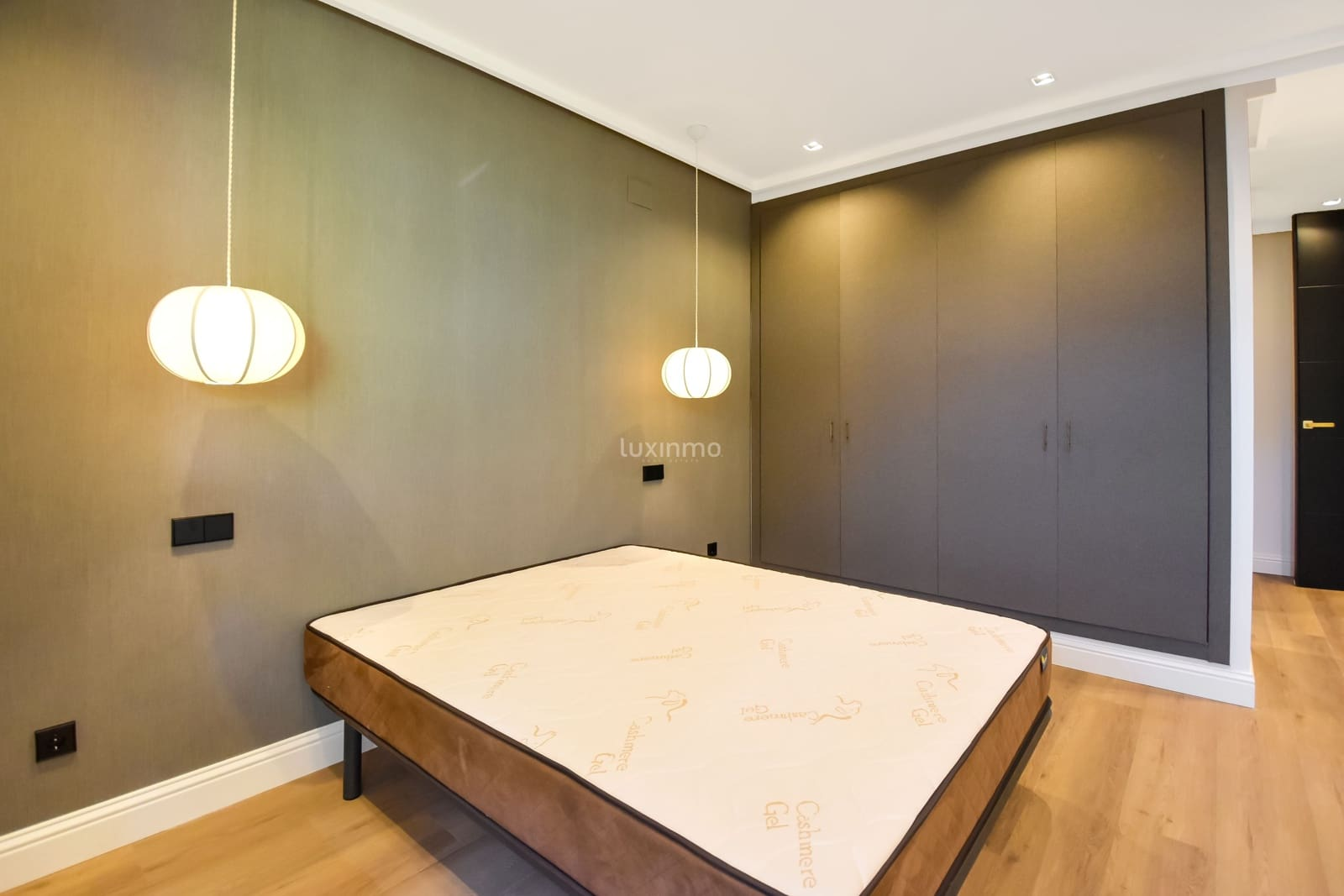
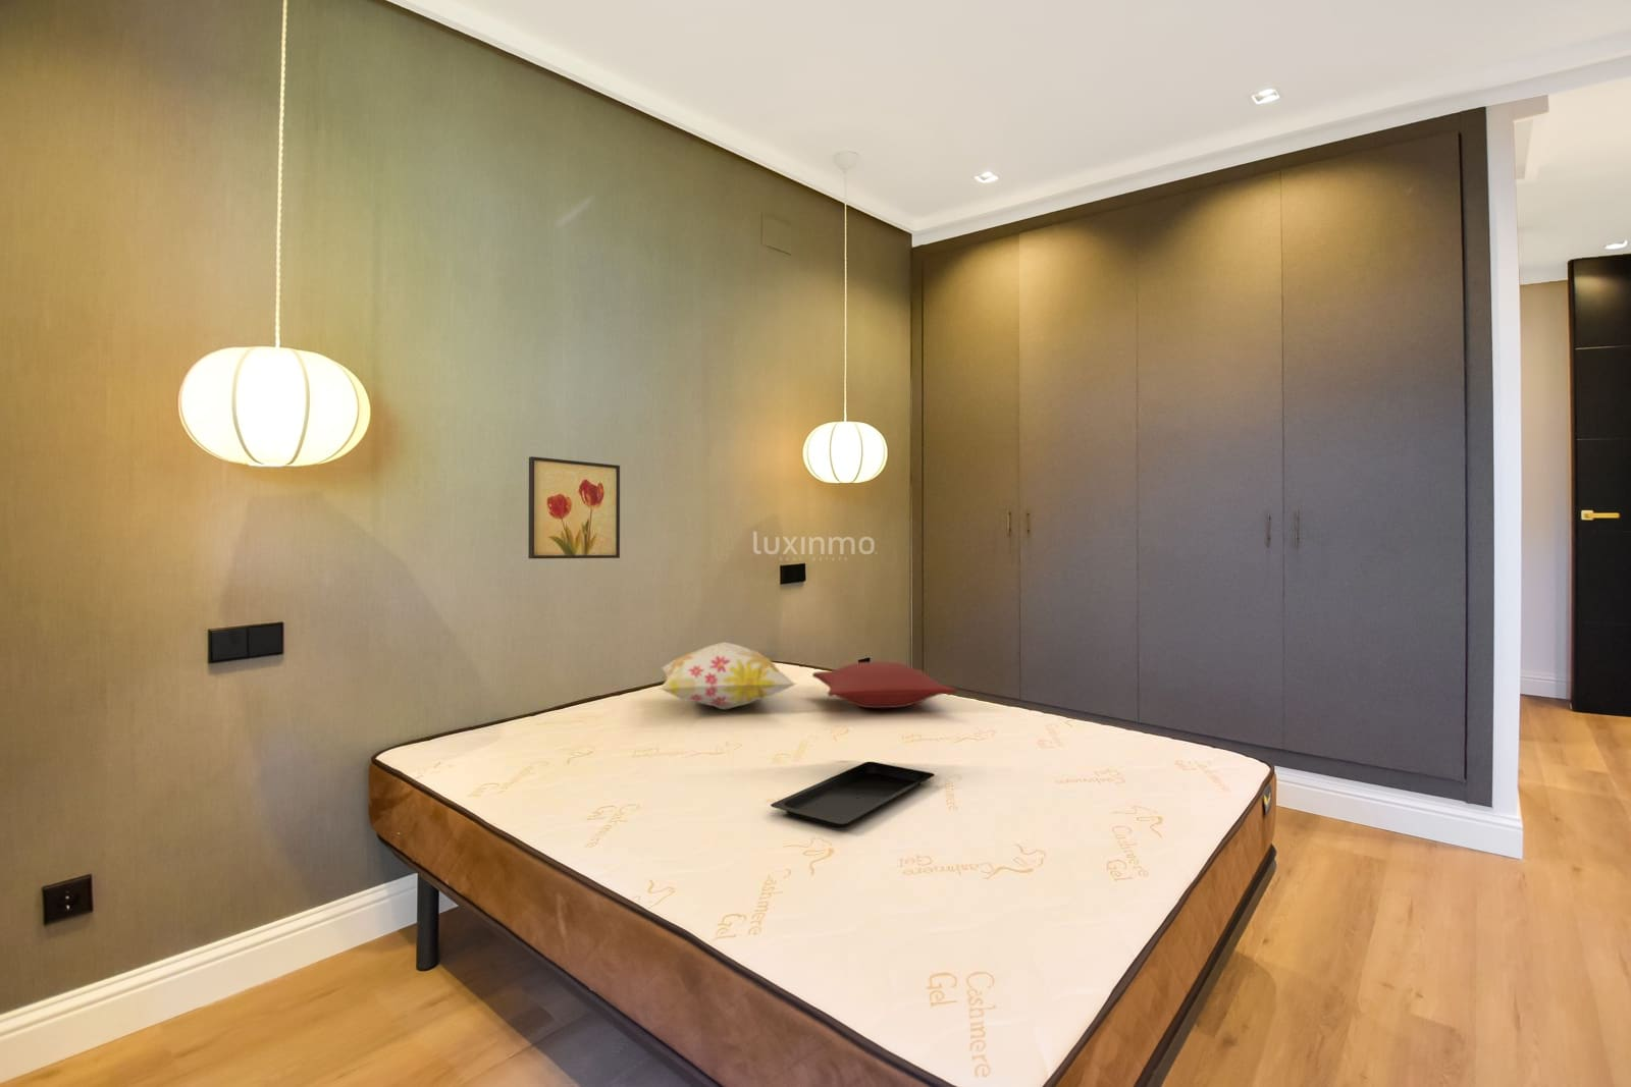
+ decorative pillow (723, 676)
+ serving tray (857, 792)
+ wall art (575, 510)
+ pillow (879, 683)
